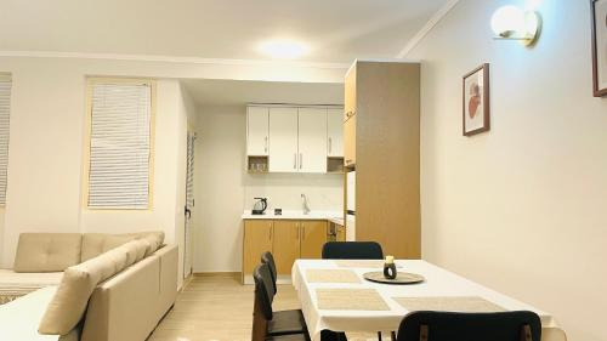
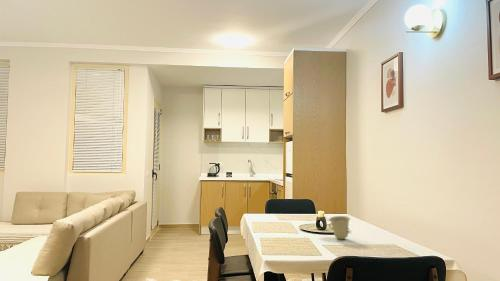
+ cup (339, 227)
